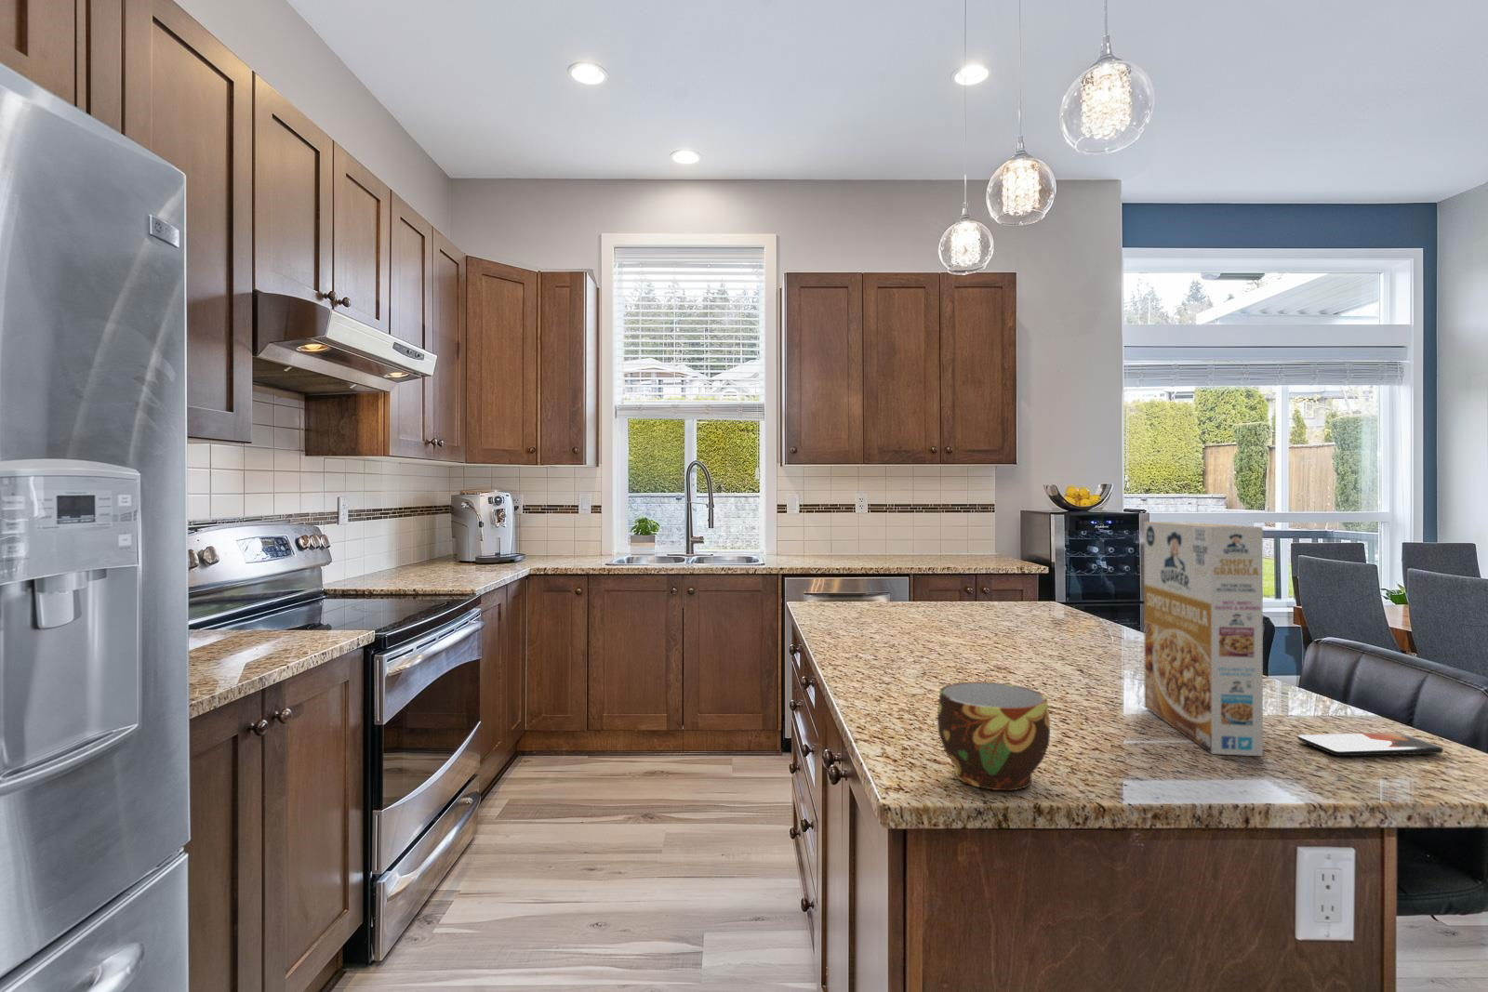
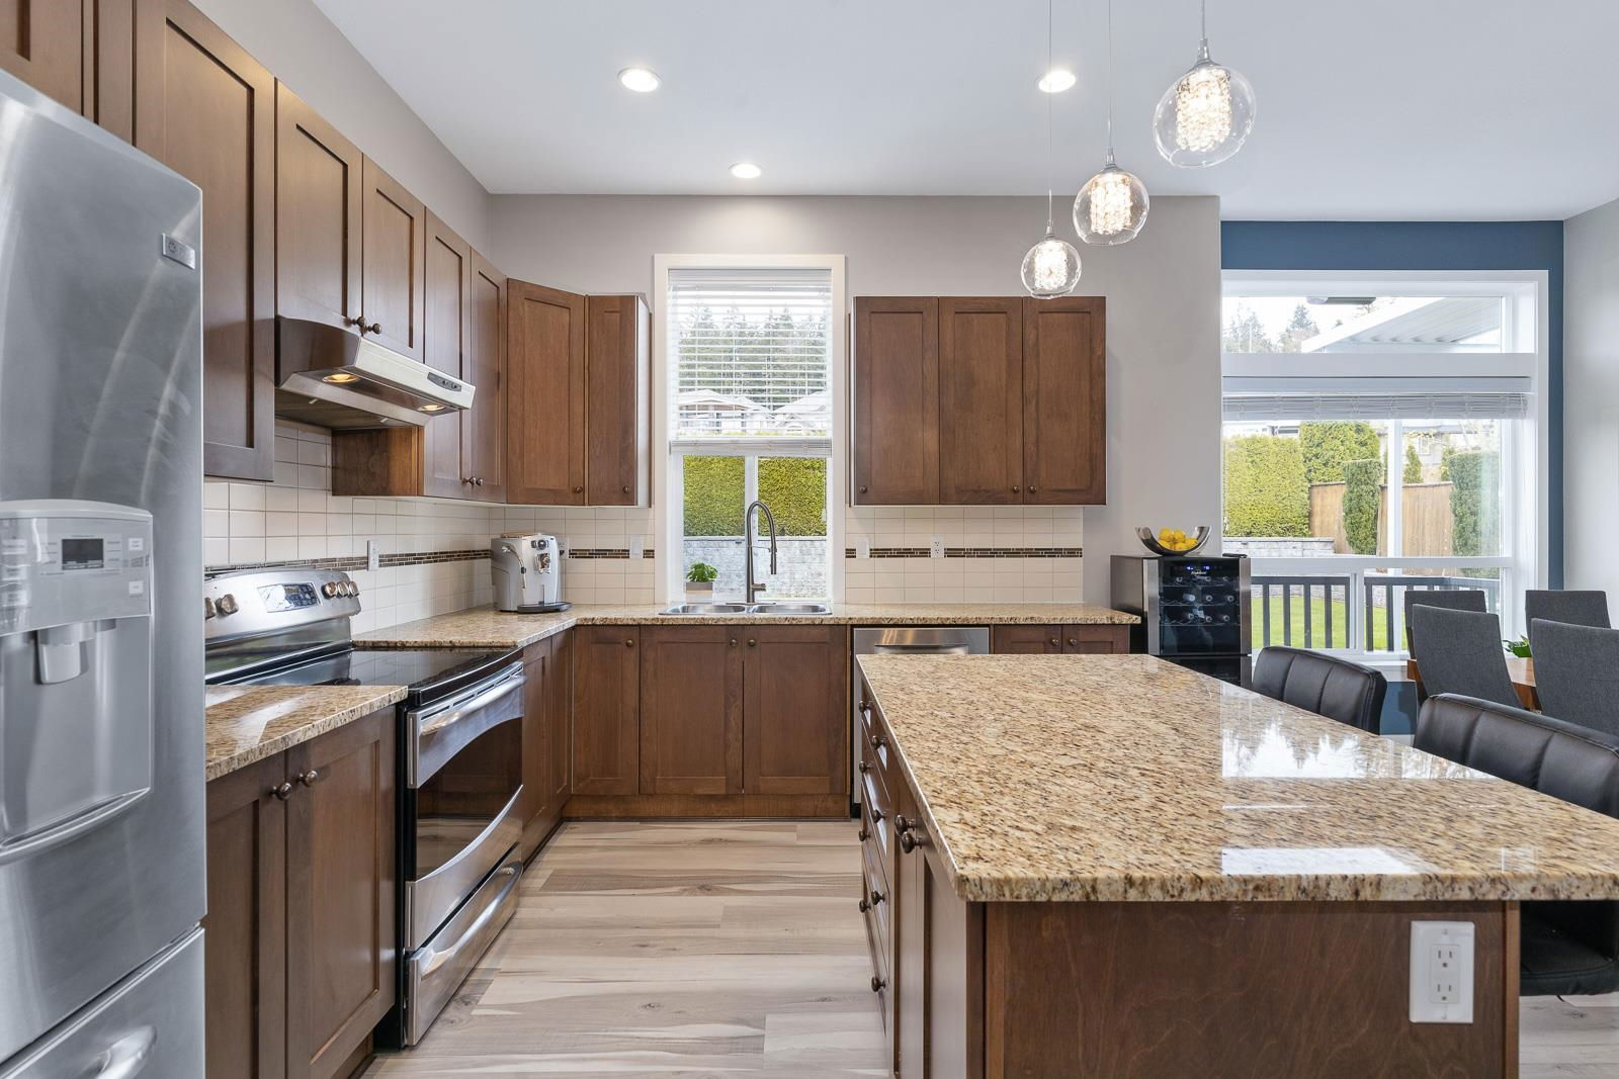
- cup (986, 734)
- smartphone (1368, 744)
- cereal box (1197, 626)
